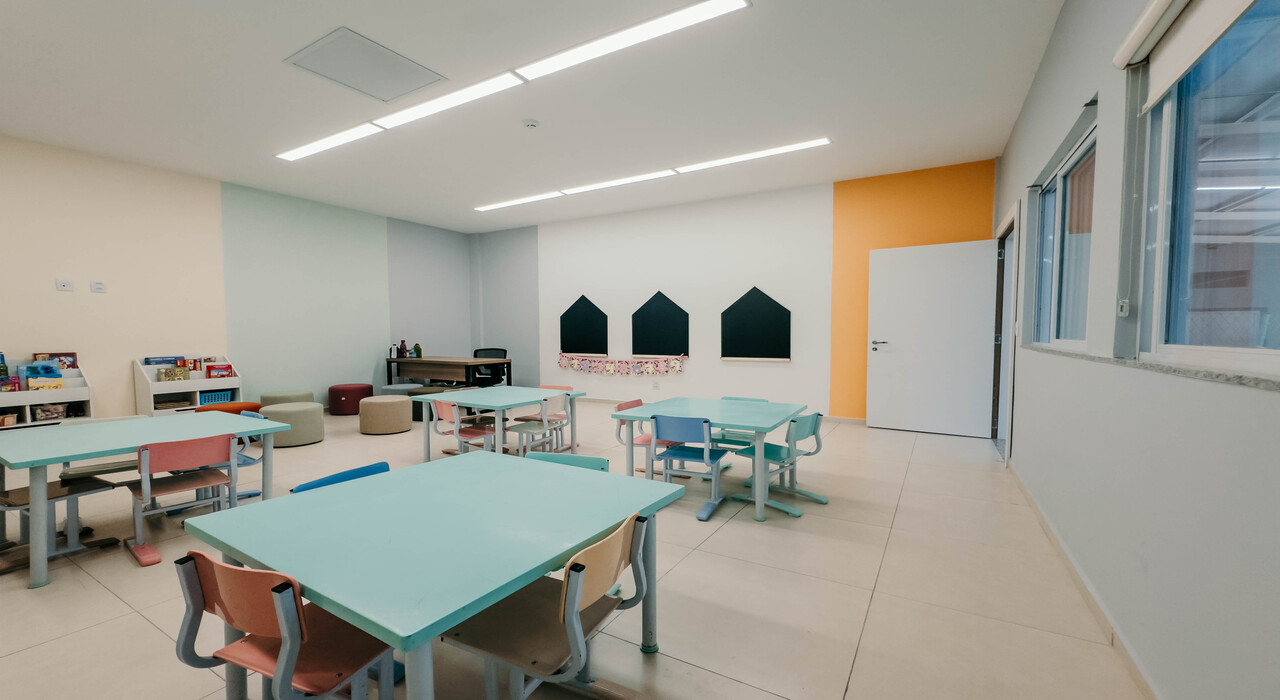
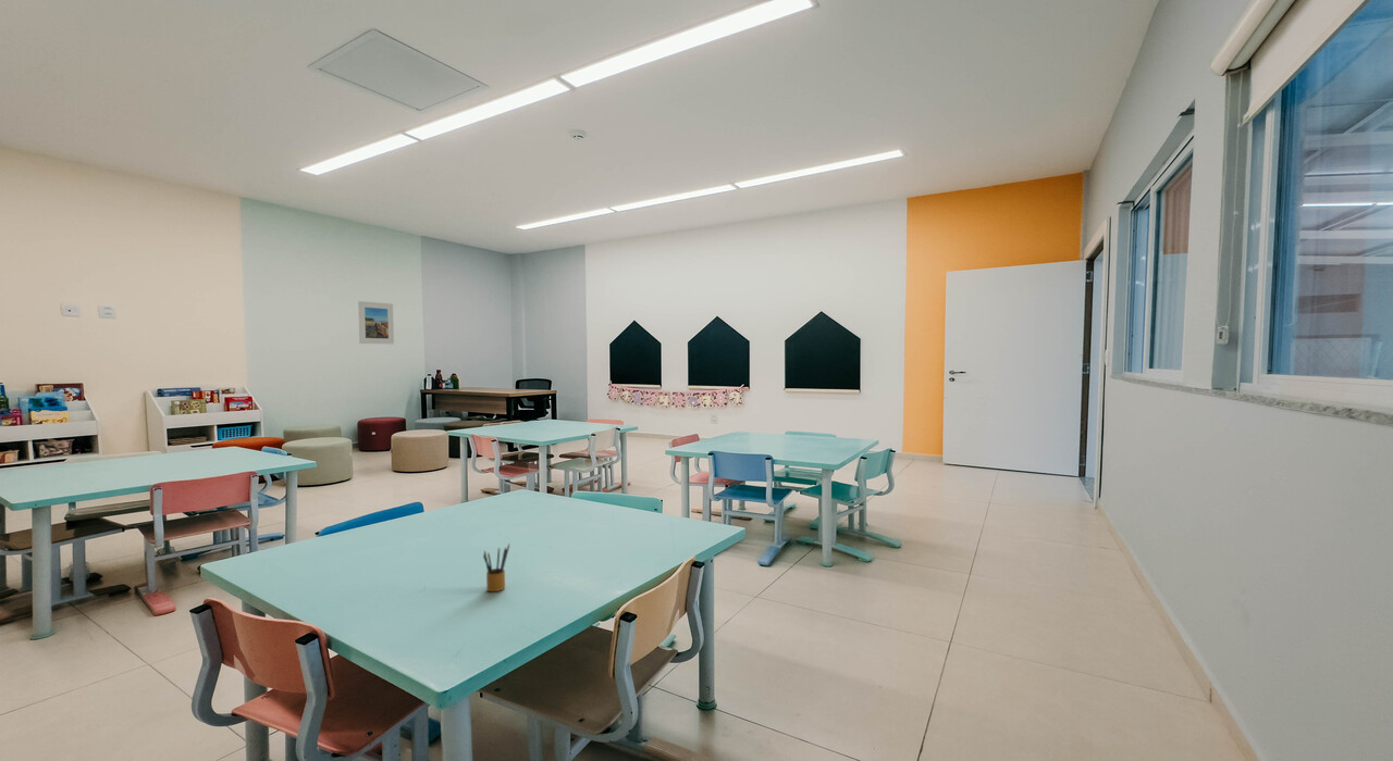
+ pencil box (495, 569)
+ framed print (377, 323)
